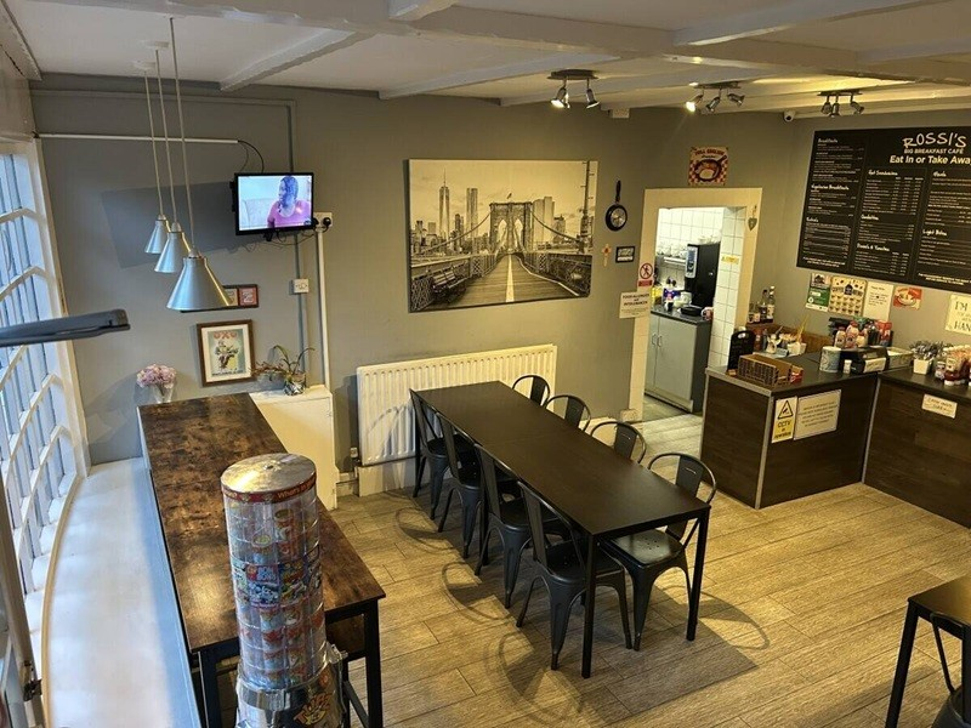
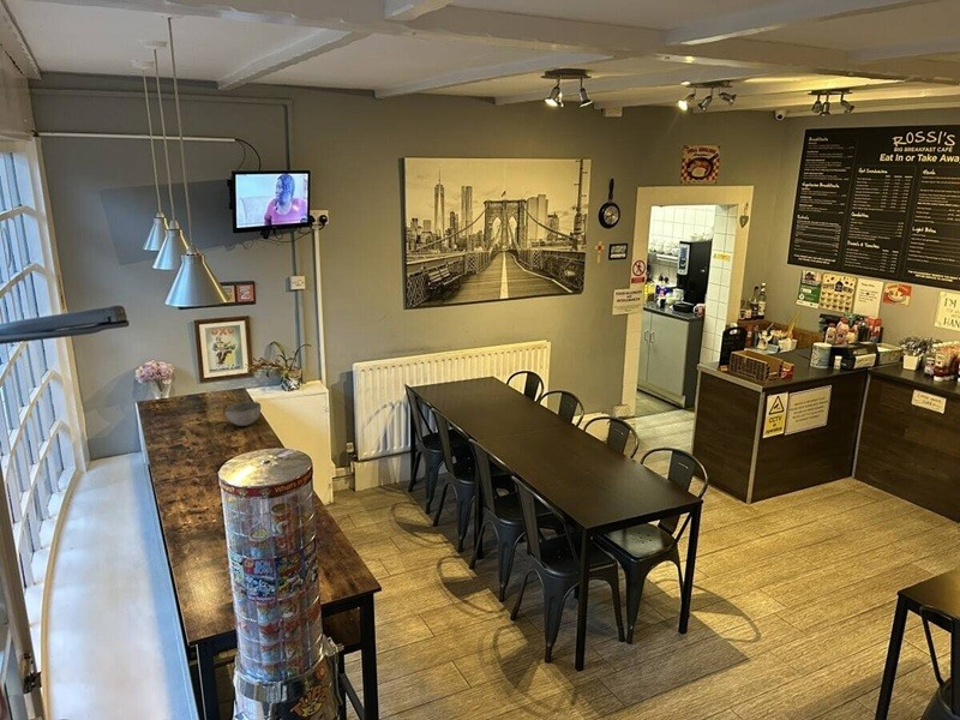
+ bowl (242, 414)
